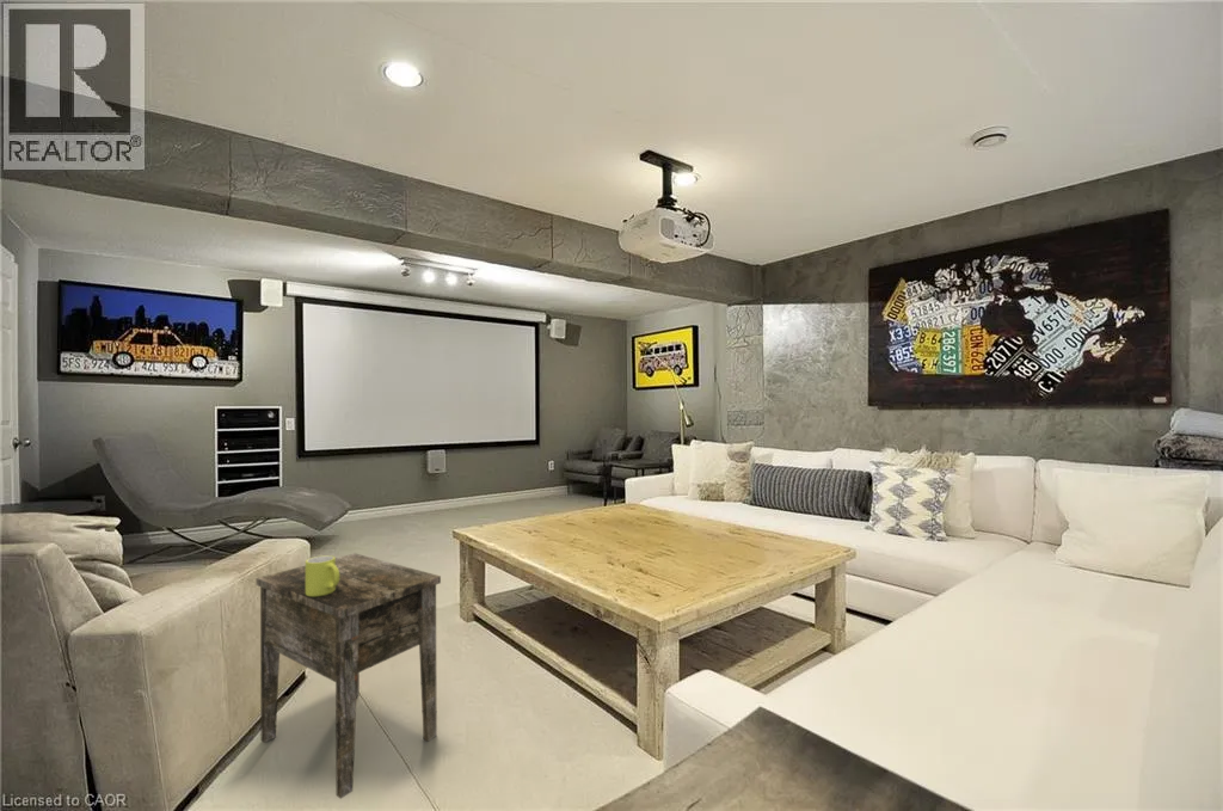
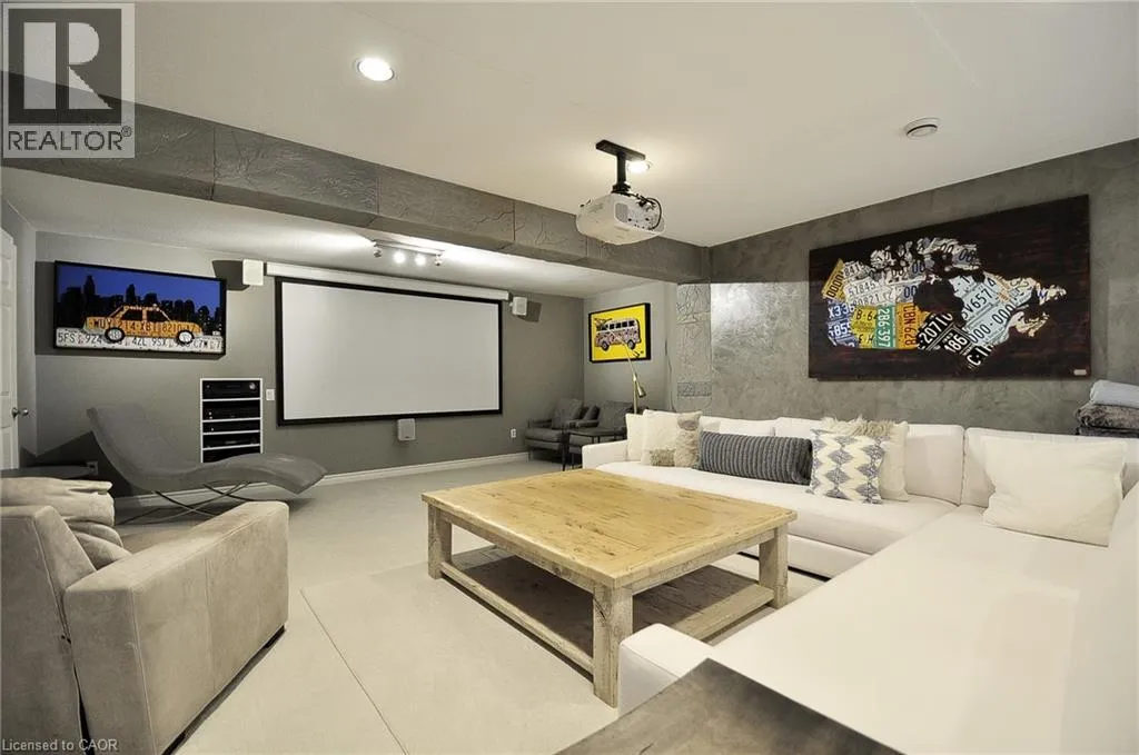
- side table (349, 657)
- mug (324, 576)
